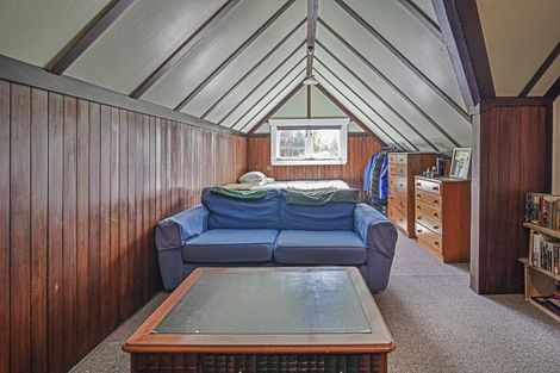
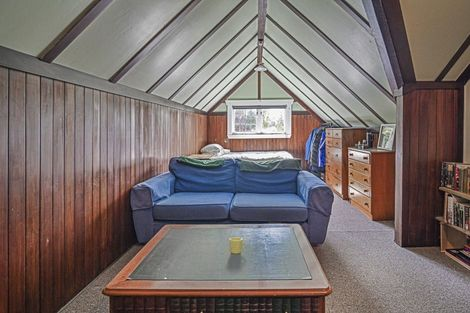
+ cup (237, 245)
